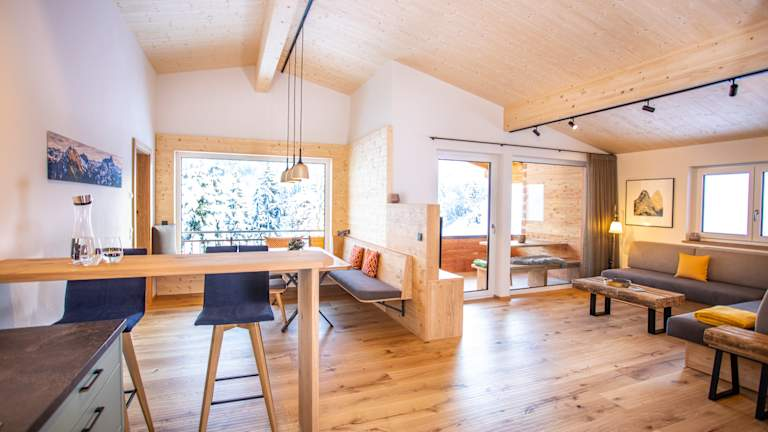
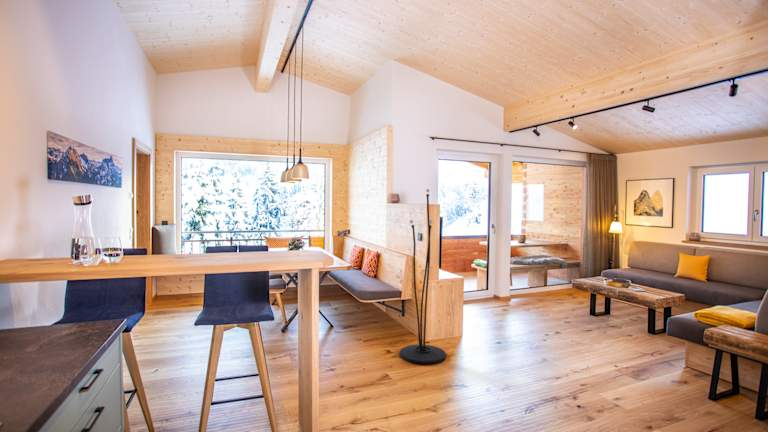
+ floor lamp (425, 272)
